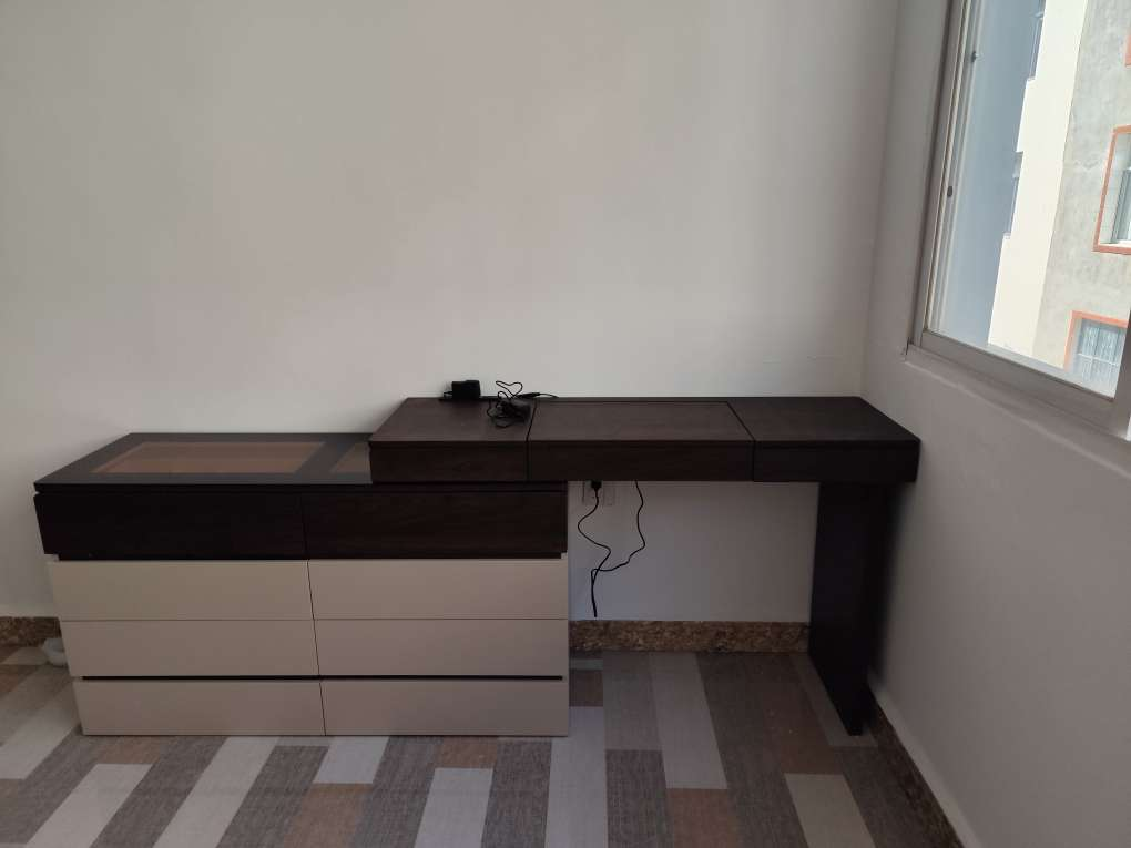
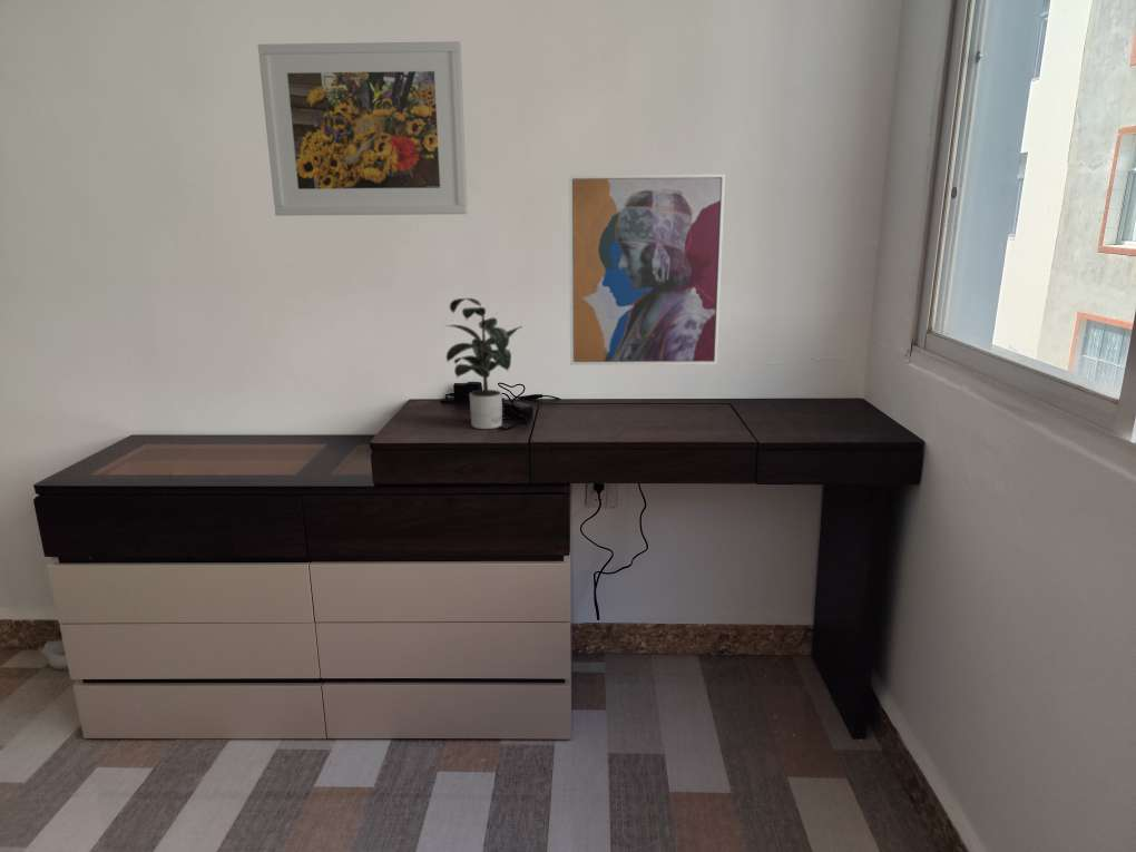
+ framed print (365, 131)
+ potted plant (488, 364)
+ wall art (645, 272)
